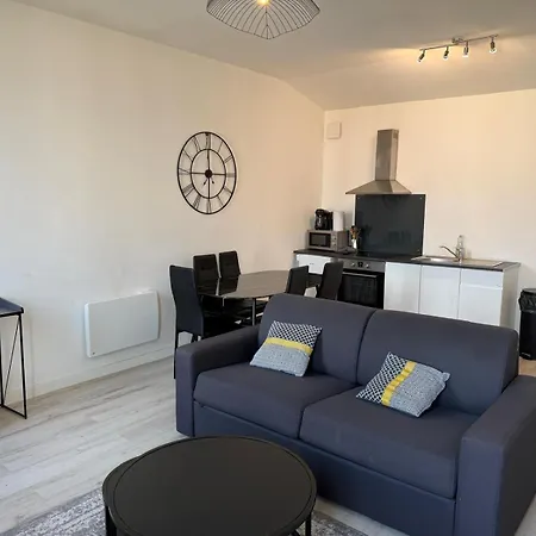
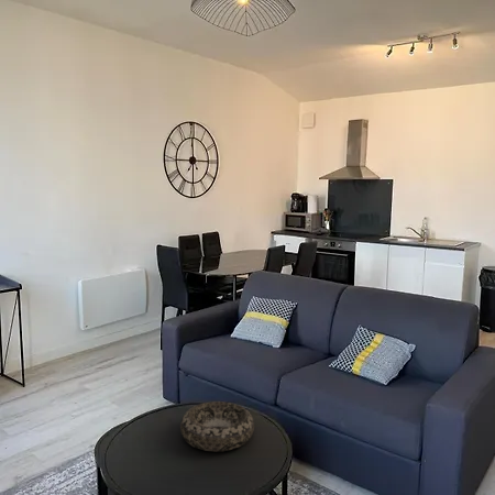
+ decorative bowl (217, 425)
